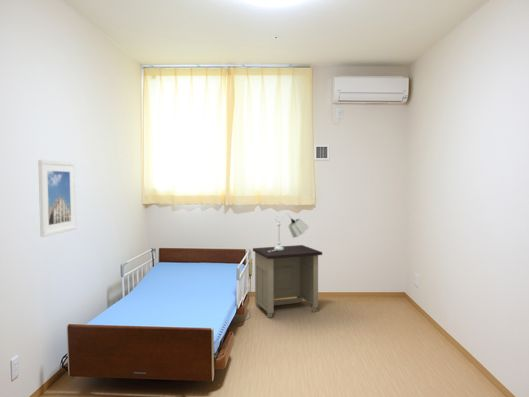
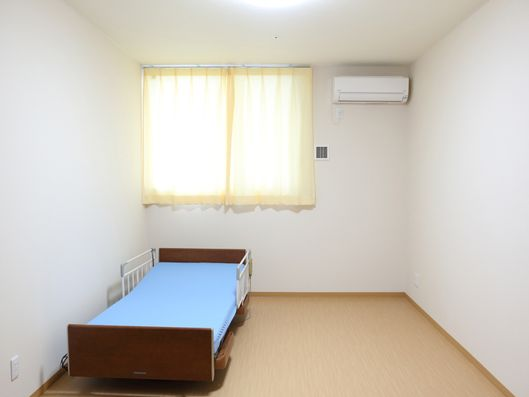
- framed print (58, 197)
- nightstand (286, 279)
- table lamp (290, 230)
